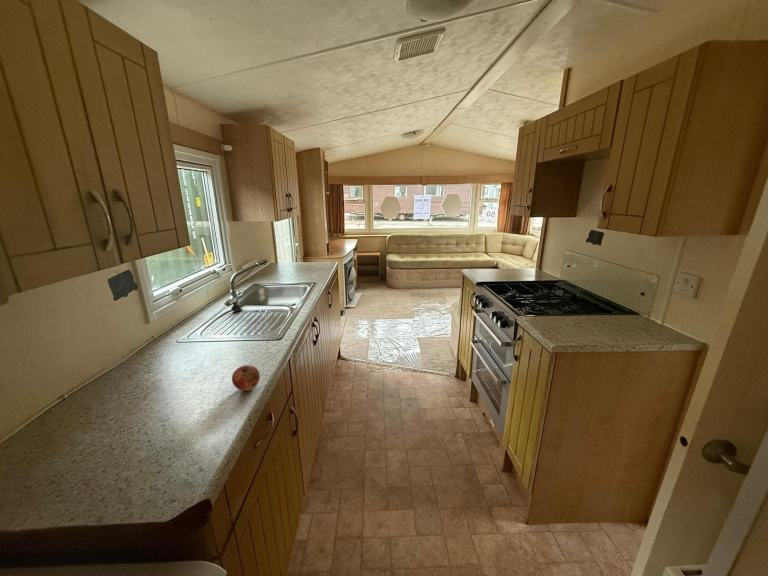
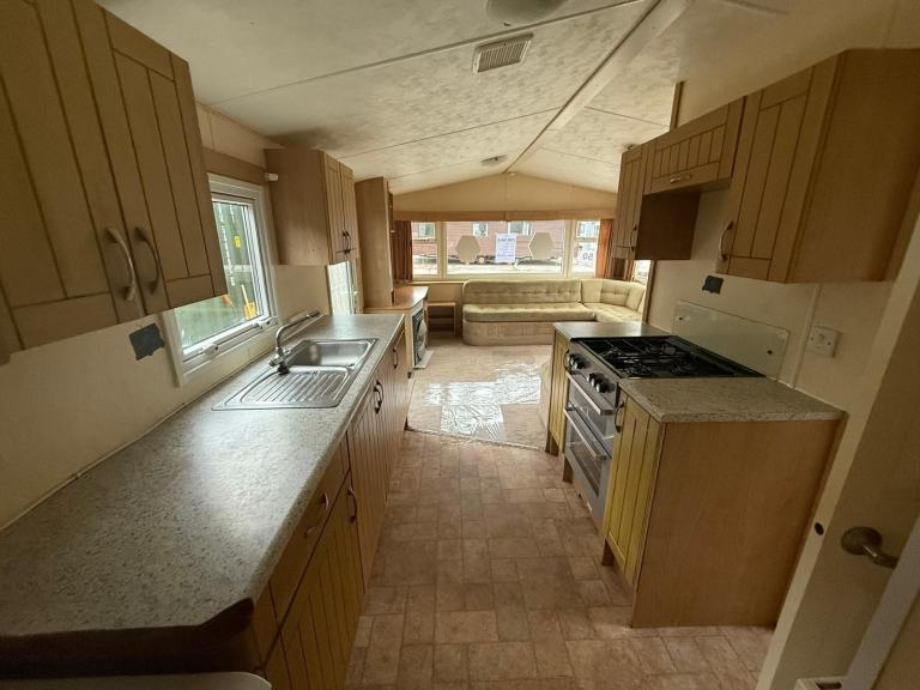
- fruit (246, 377)
